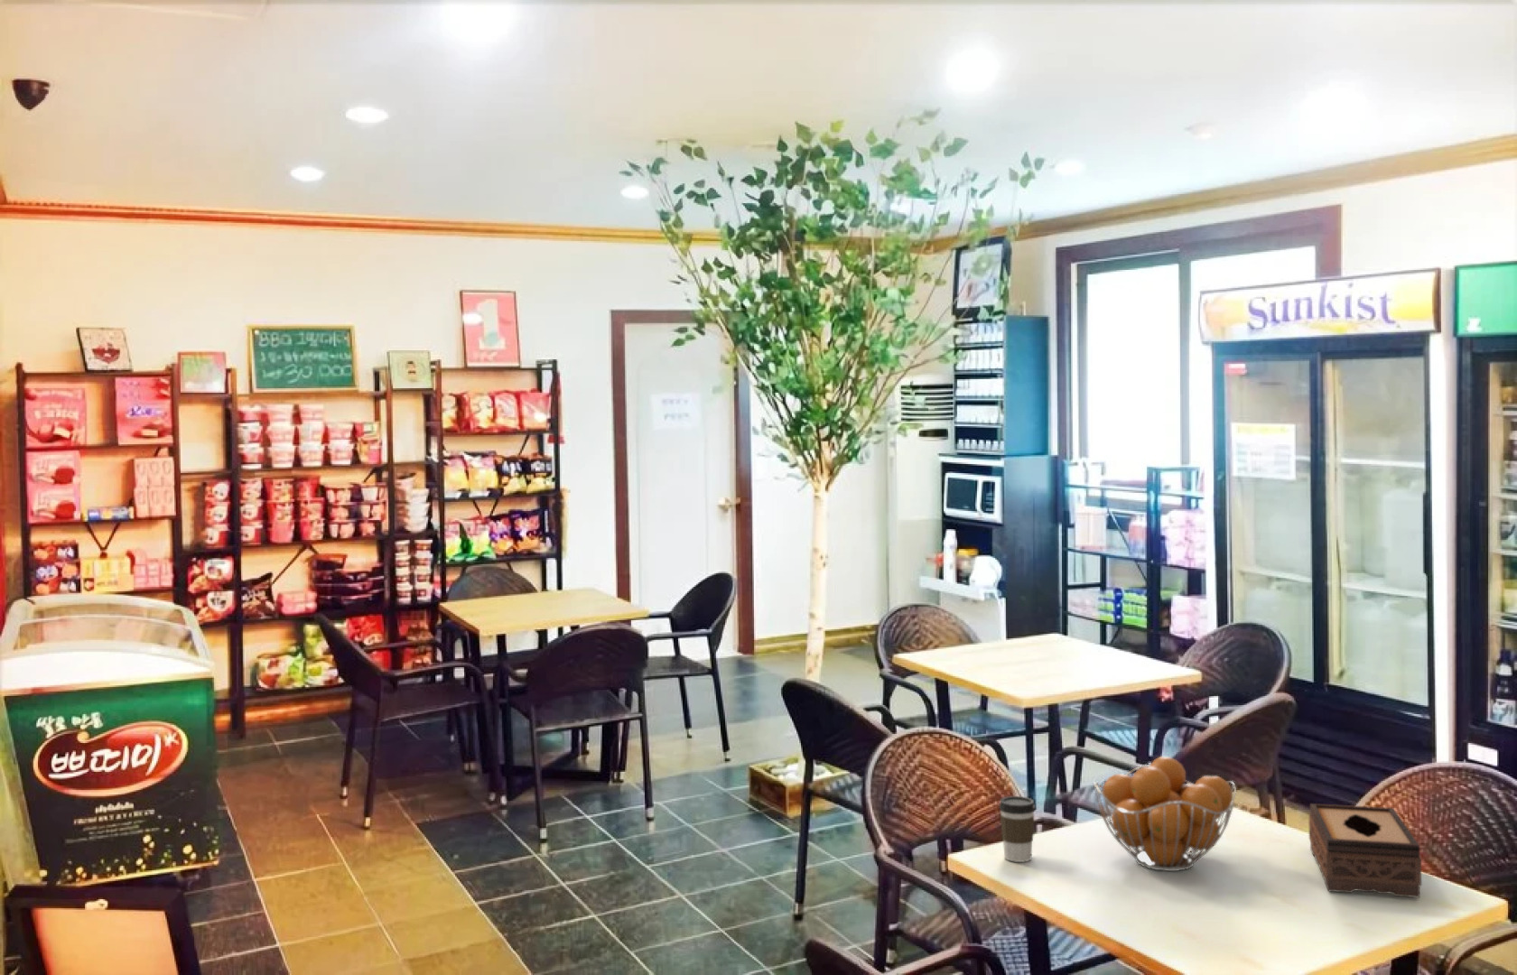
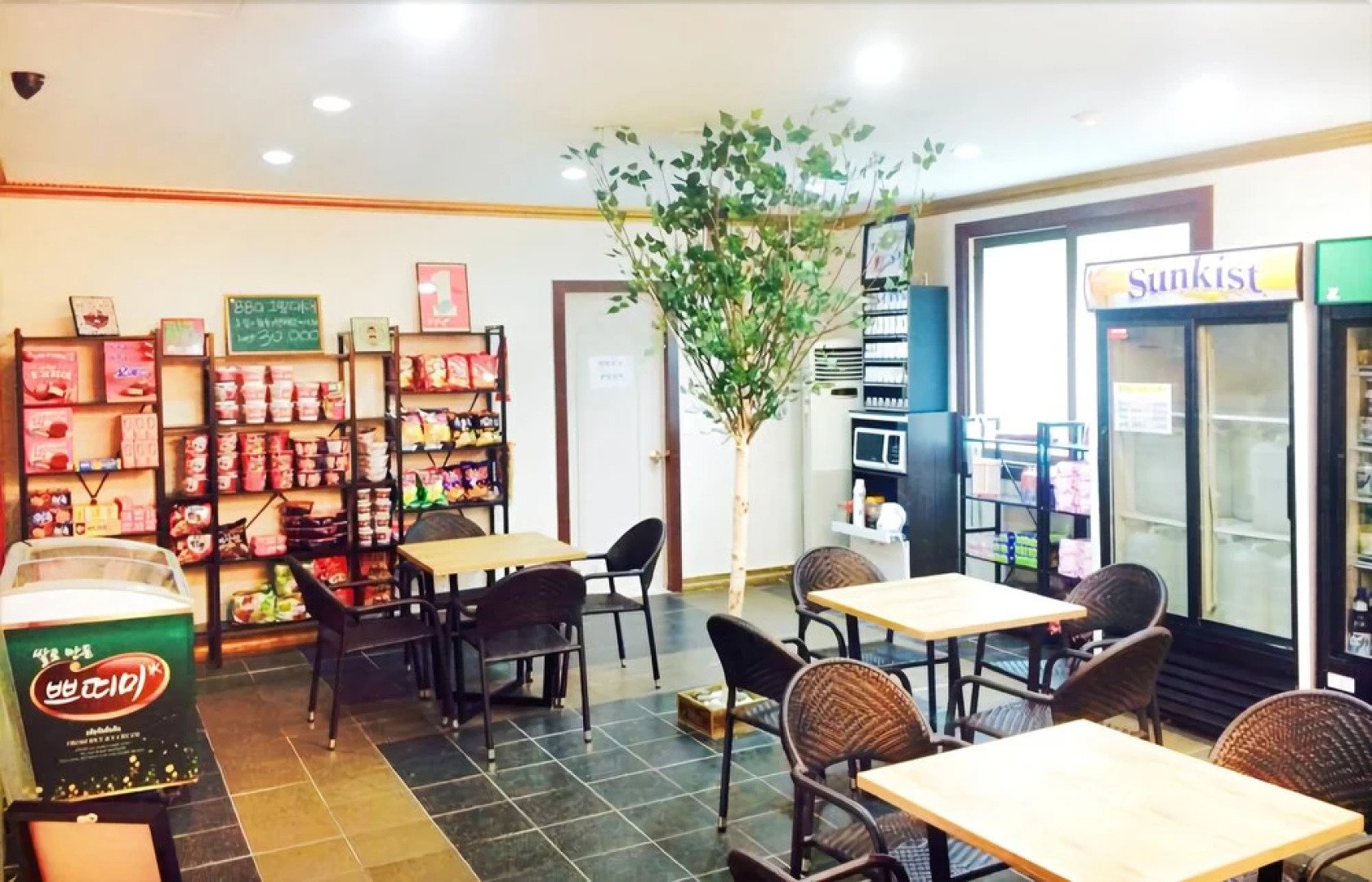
- coffee cup (1017, 829)
- tissue box (1362, 848)
- fruit basket (1163, 811)
